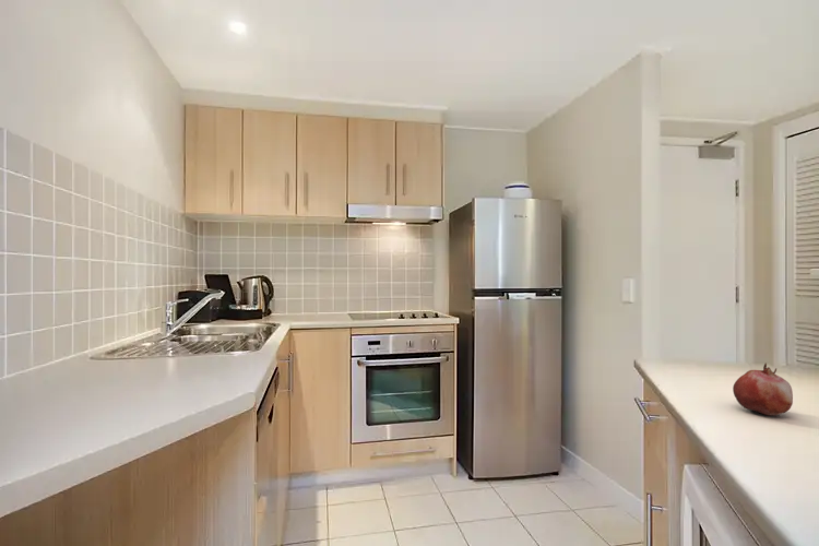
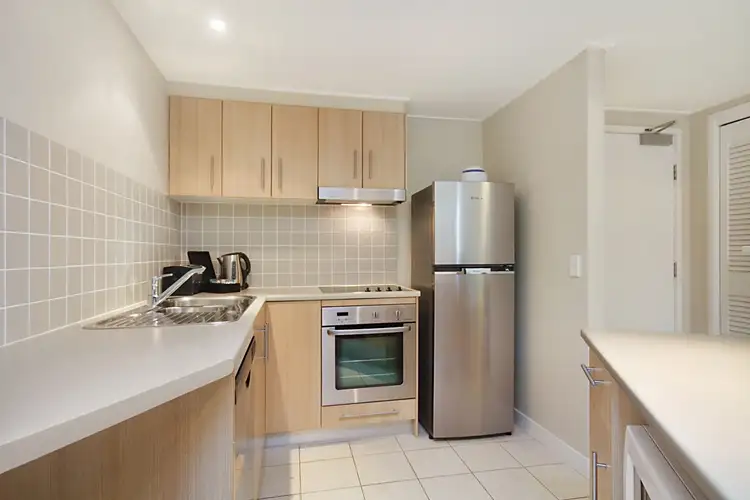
- fruit (762, 387)
